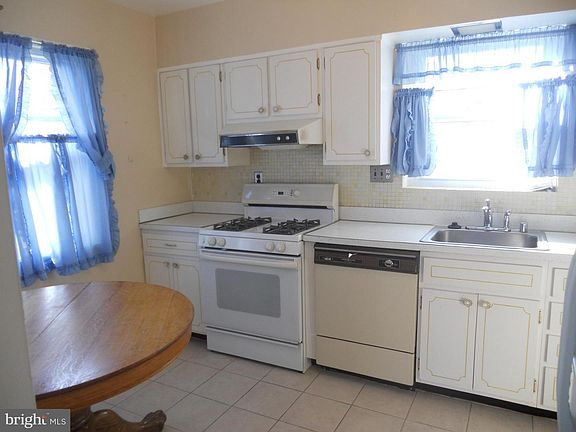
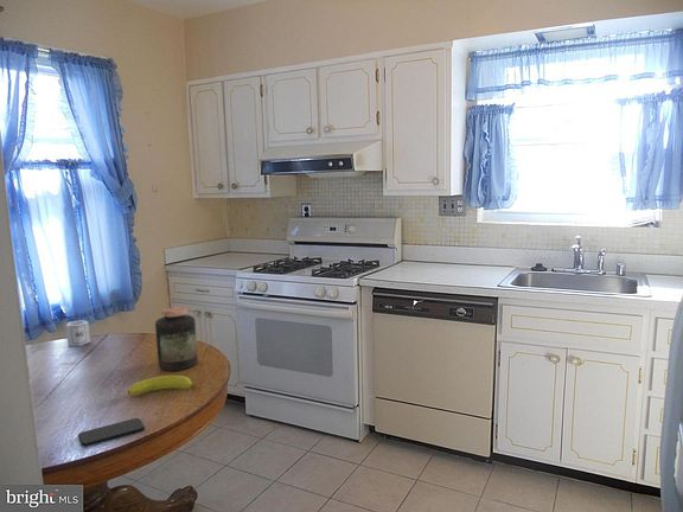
+ fruit (162, 386)
+ jar (175, 337)
+ cup (77, 332)
+ smartphone (111, 431)
